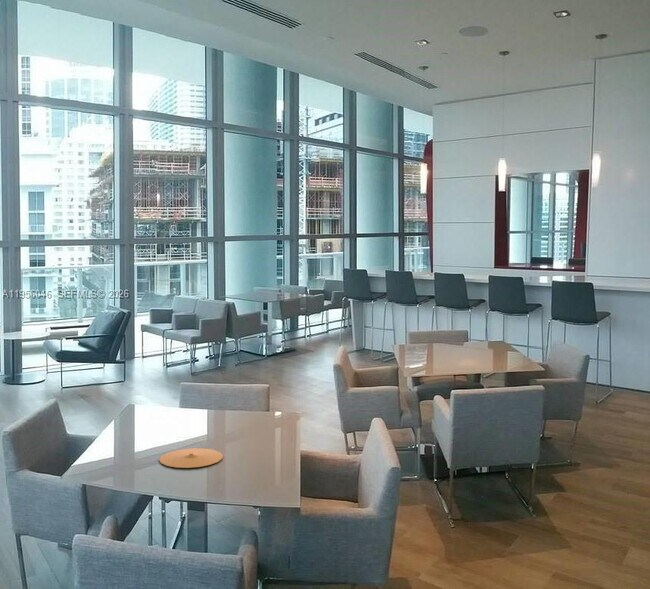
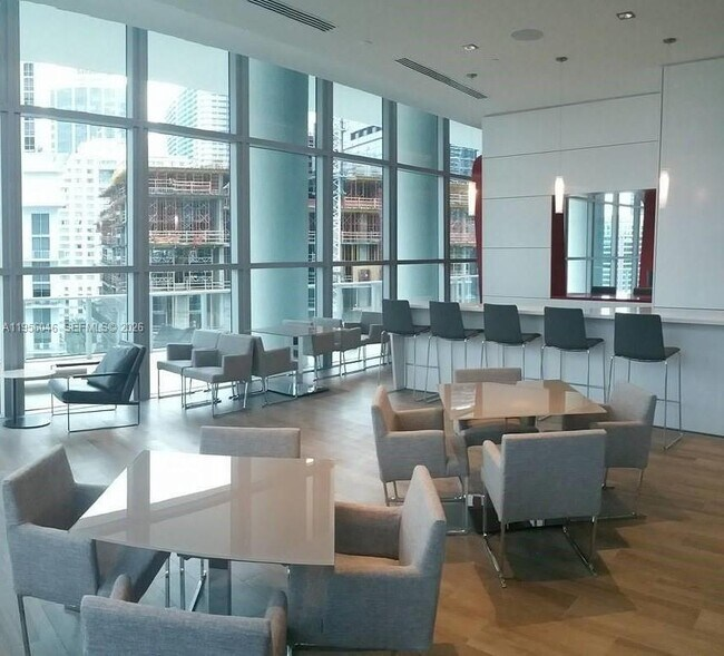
- plate (191, 455)
